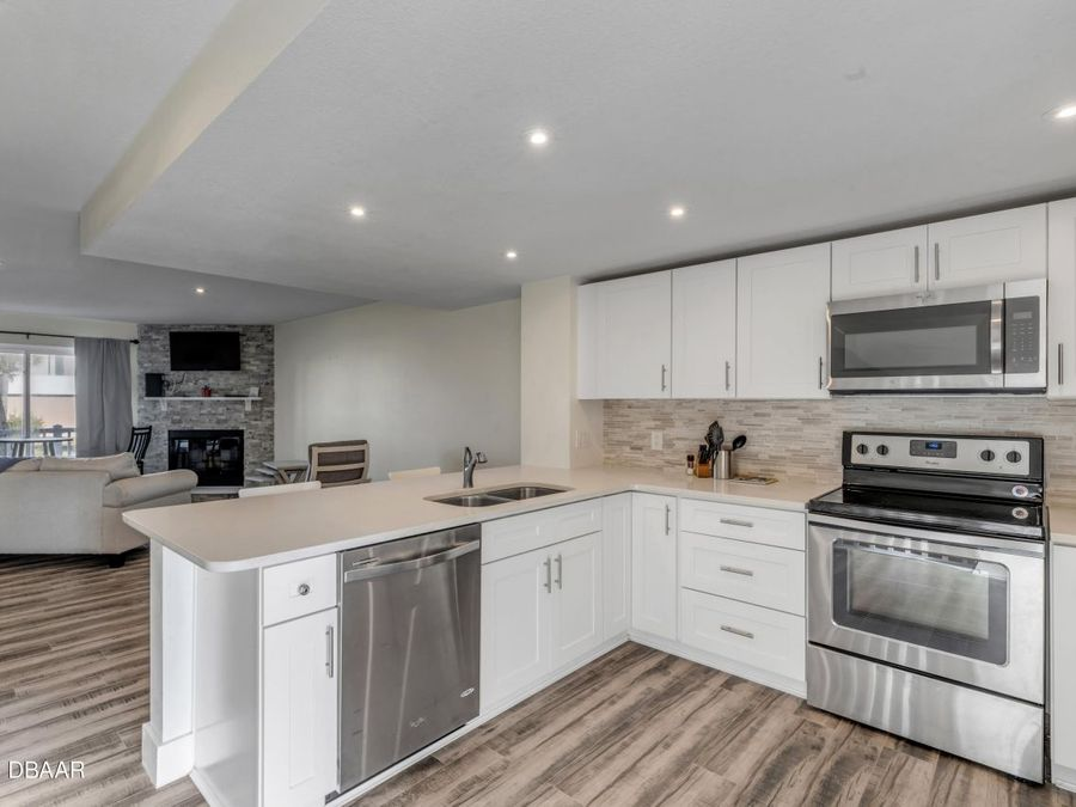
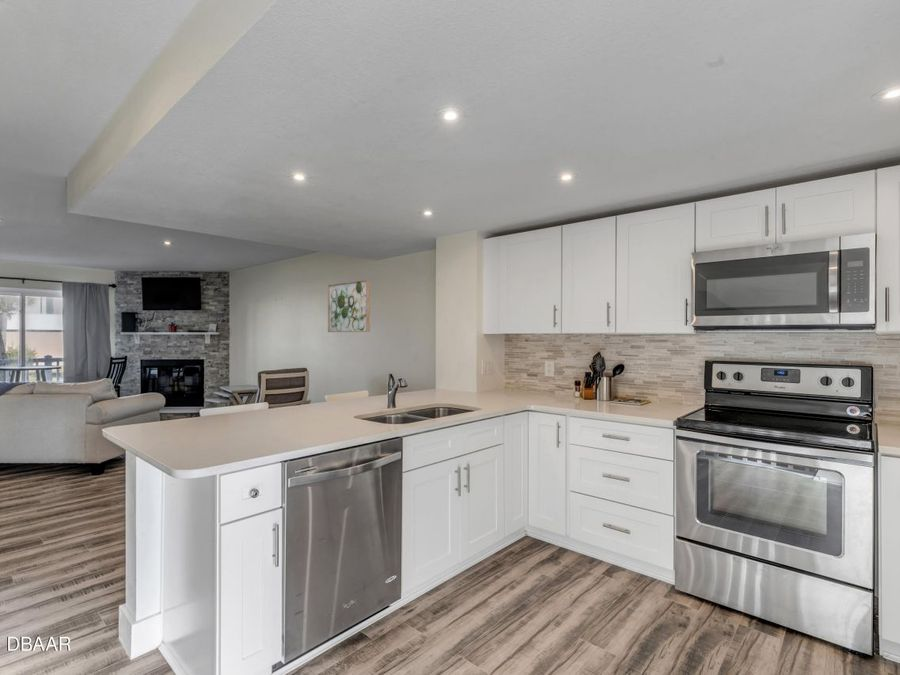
+ wall art (347, 307)
